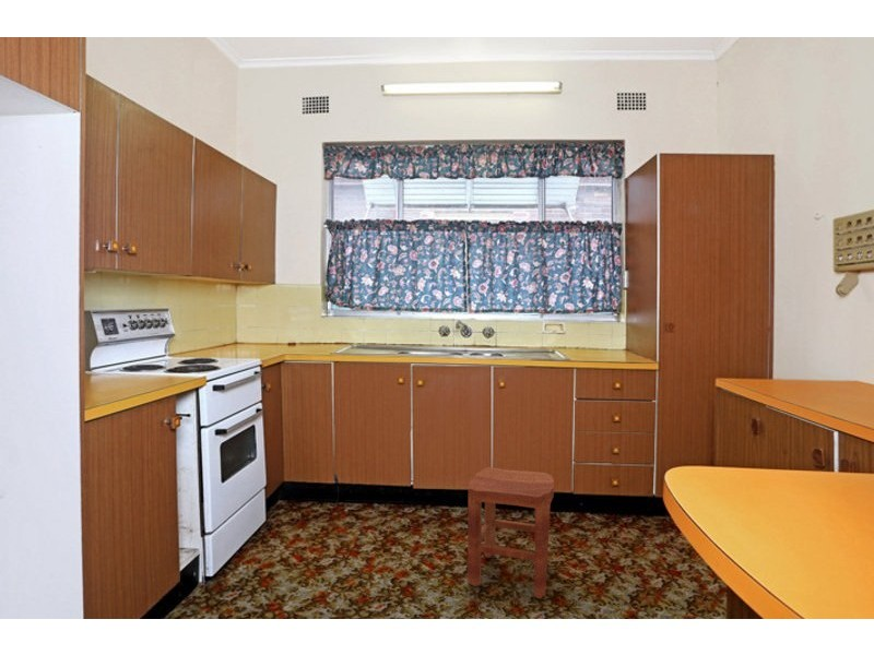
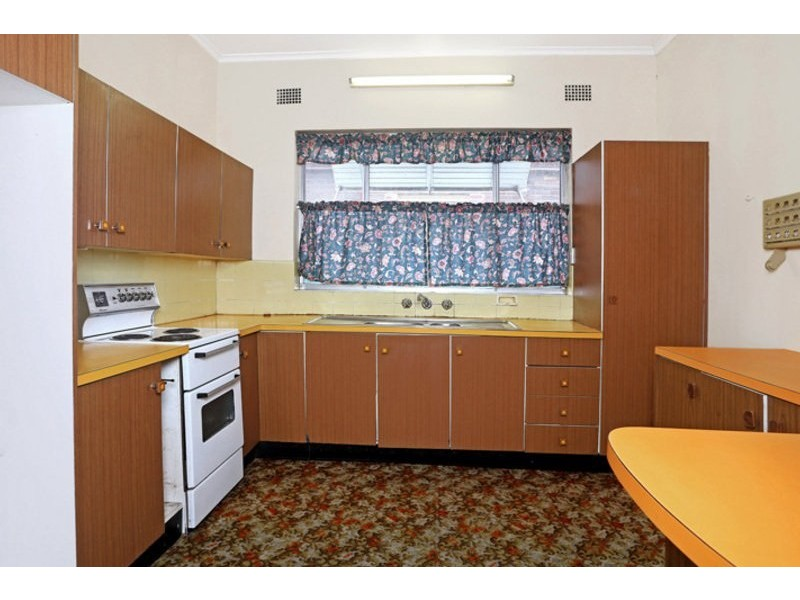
- stool (511, 526)
